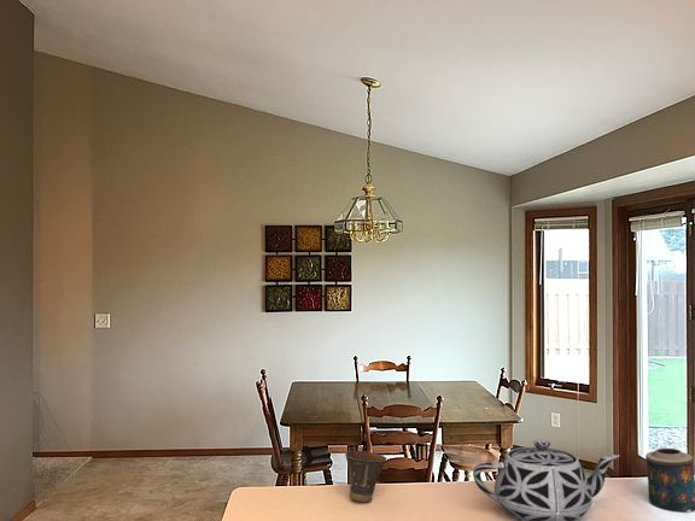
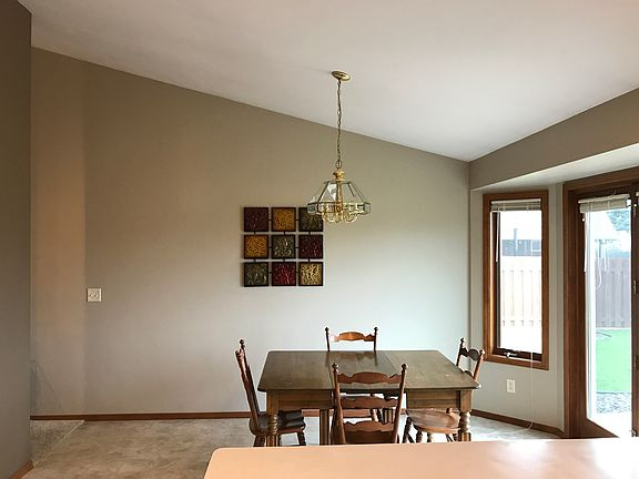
- cup (366, 475)
- teapot (547, 476)
- candle (674, 475)
